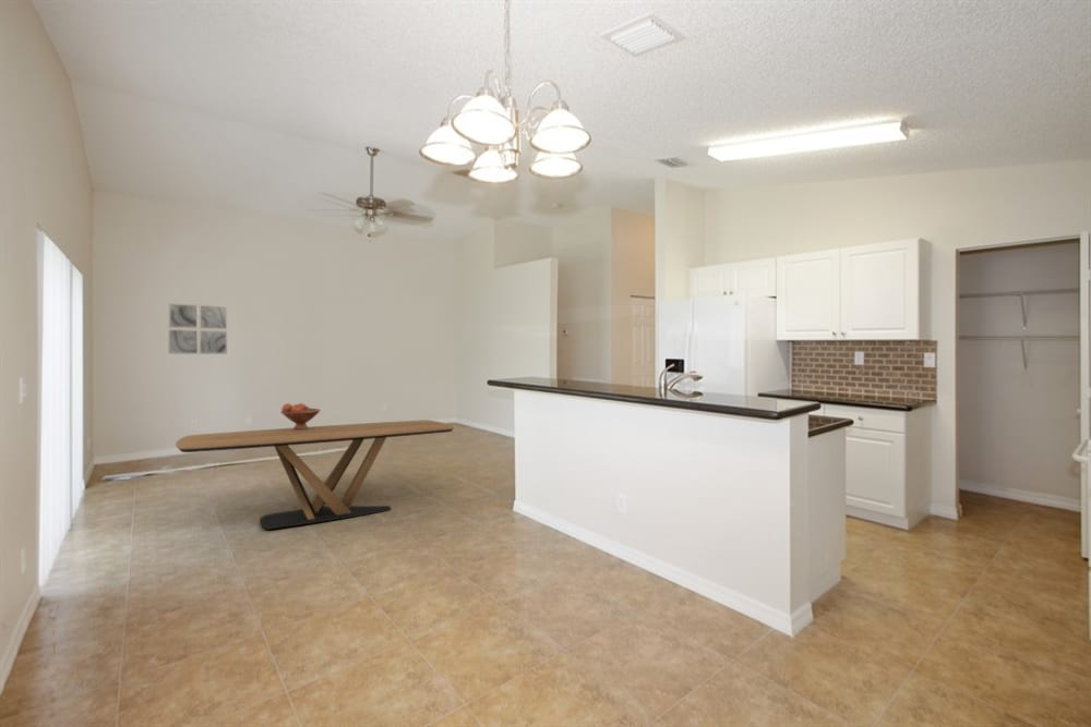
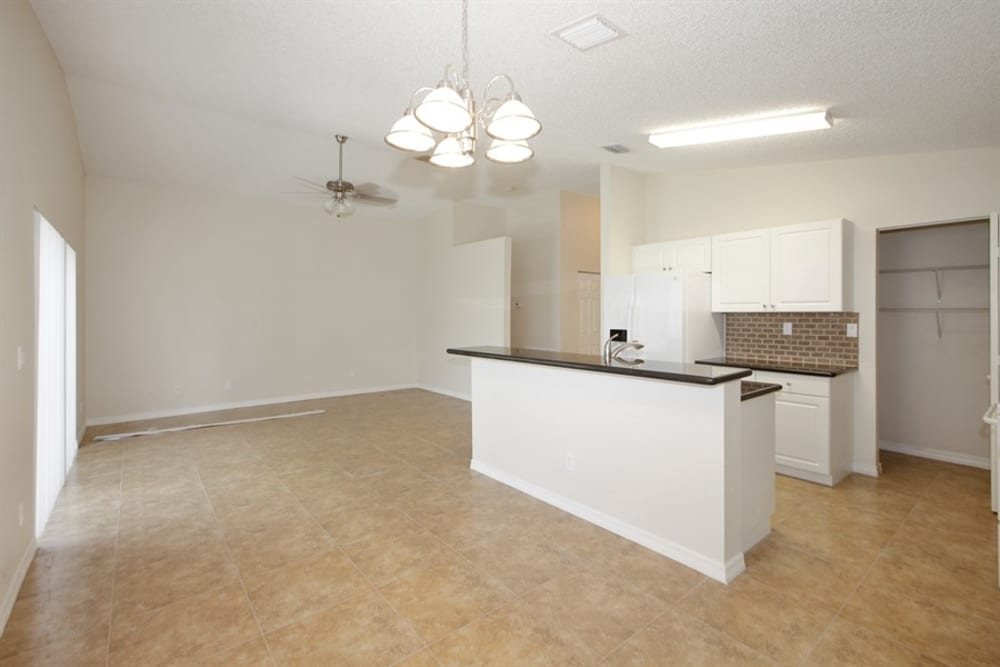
- fruit bowl (300, 415)
- dining table (329, 474)
- wall art (196, 328)
